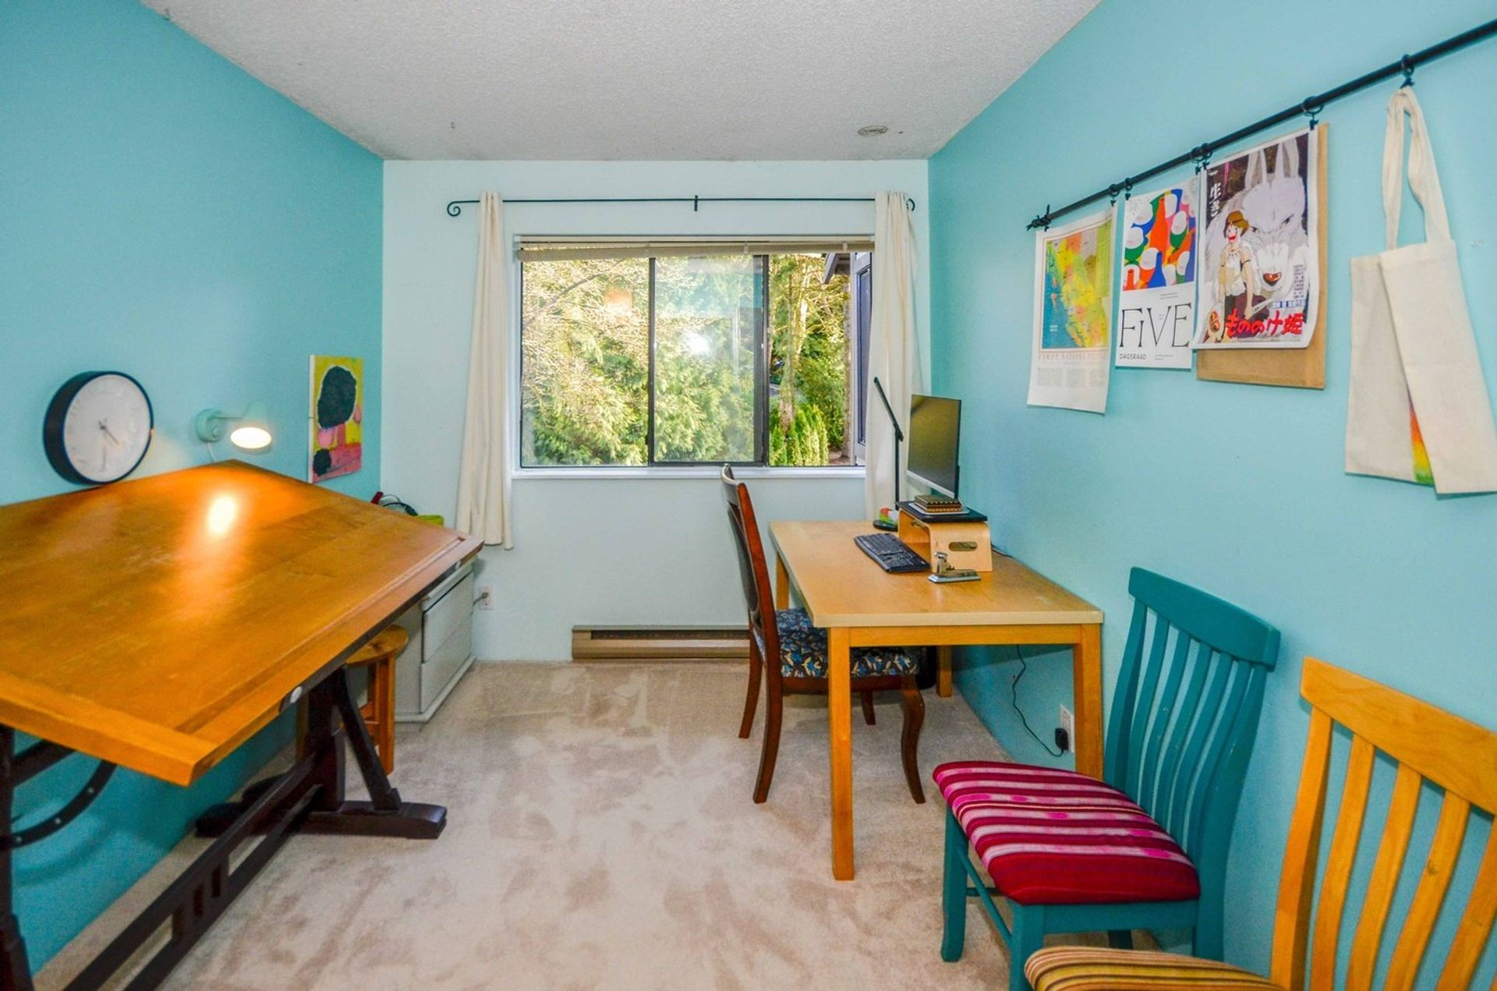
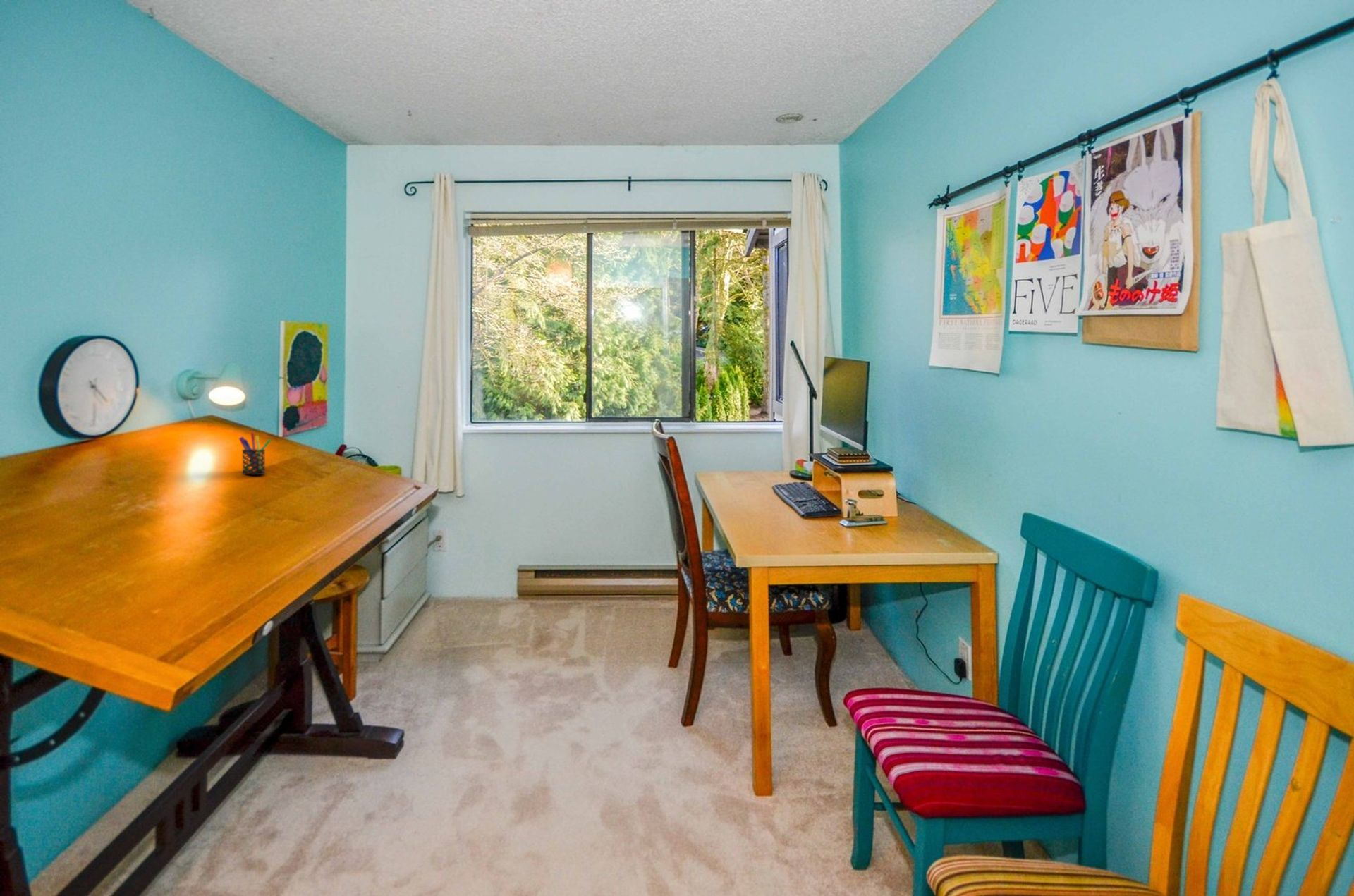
+ pen holder (256, 453)
